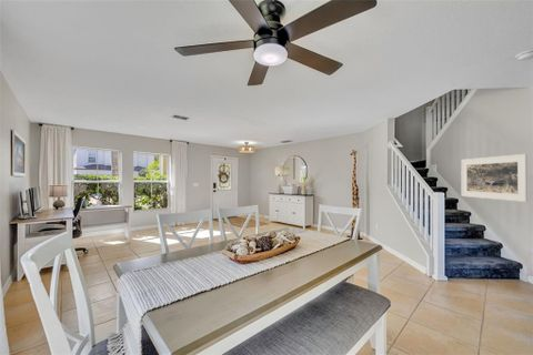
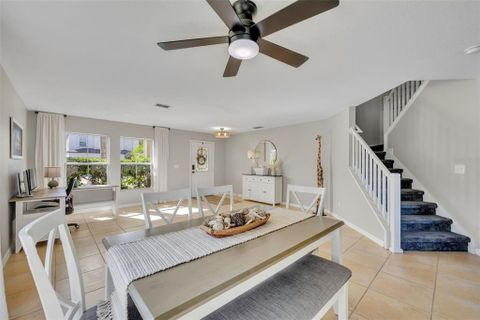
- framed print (490, 178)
